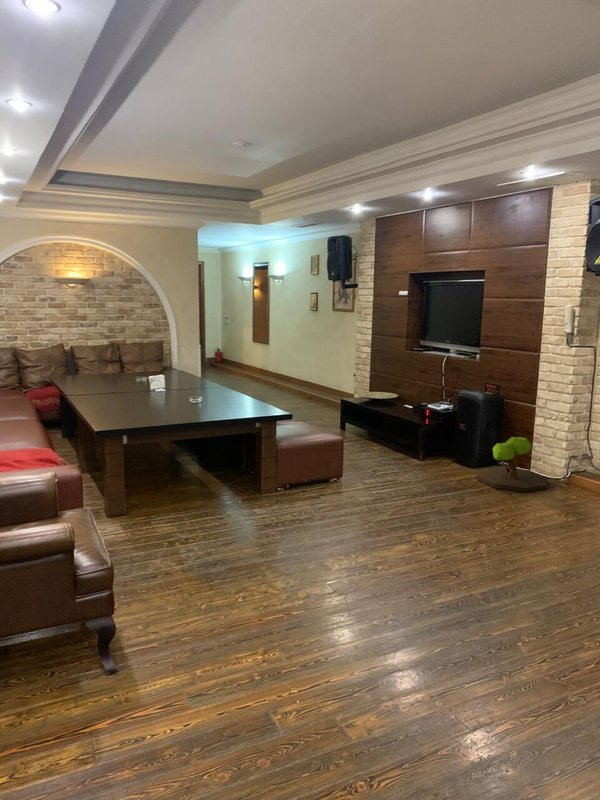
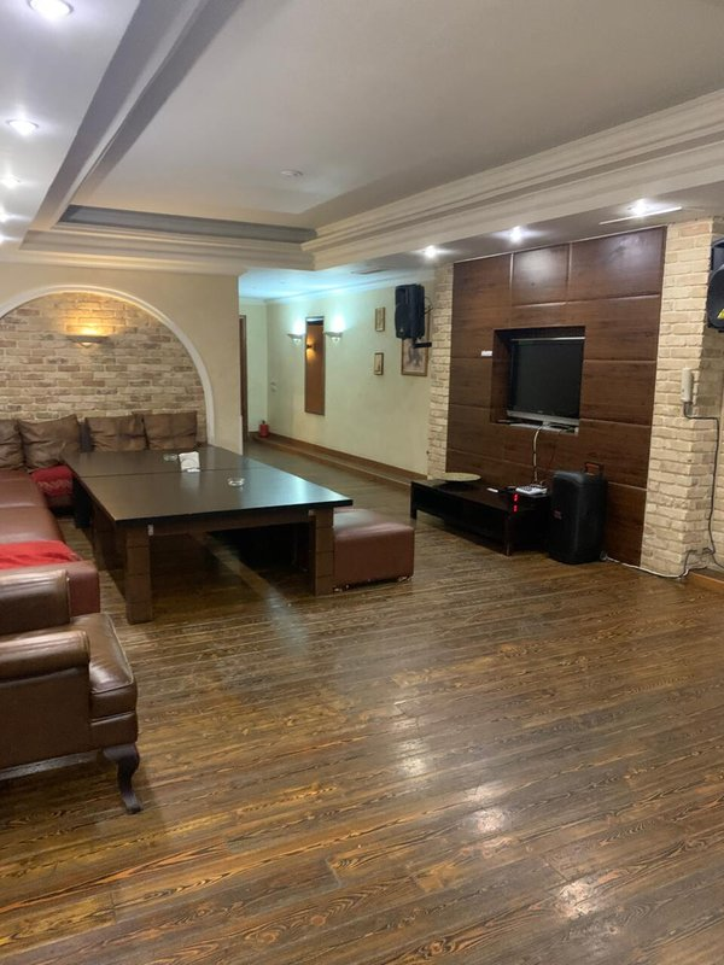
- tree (514, 460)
